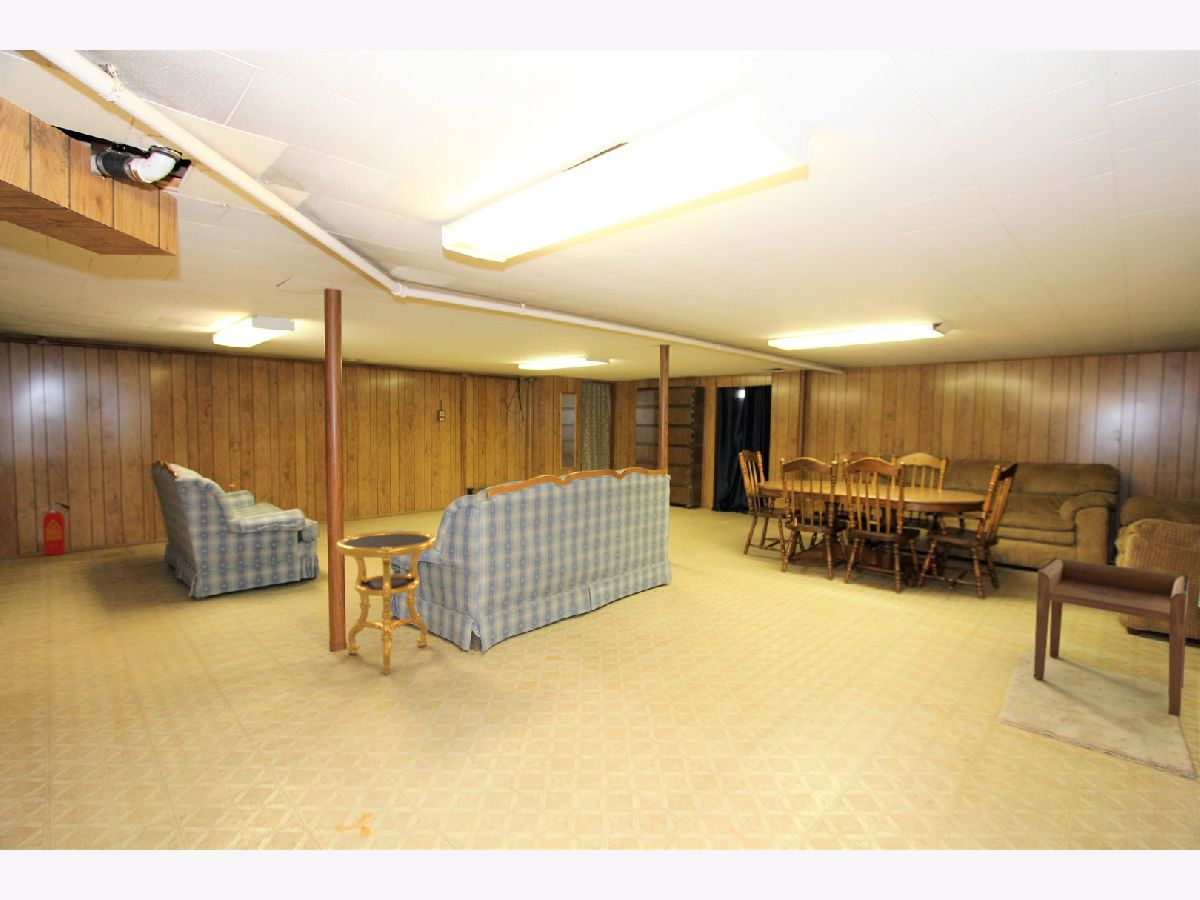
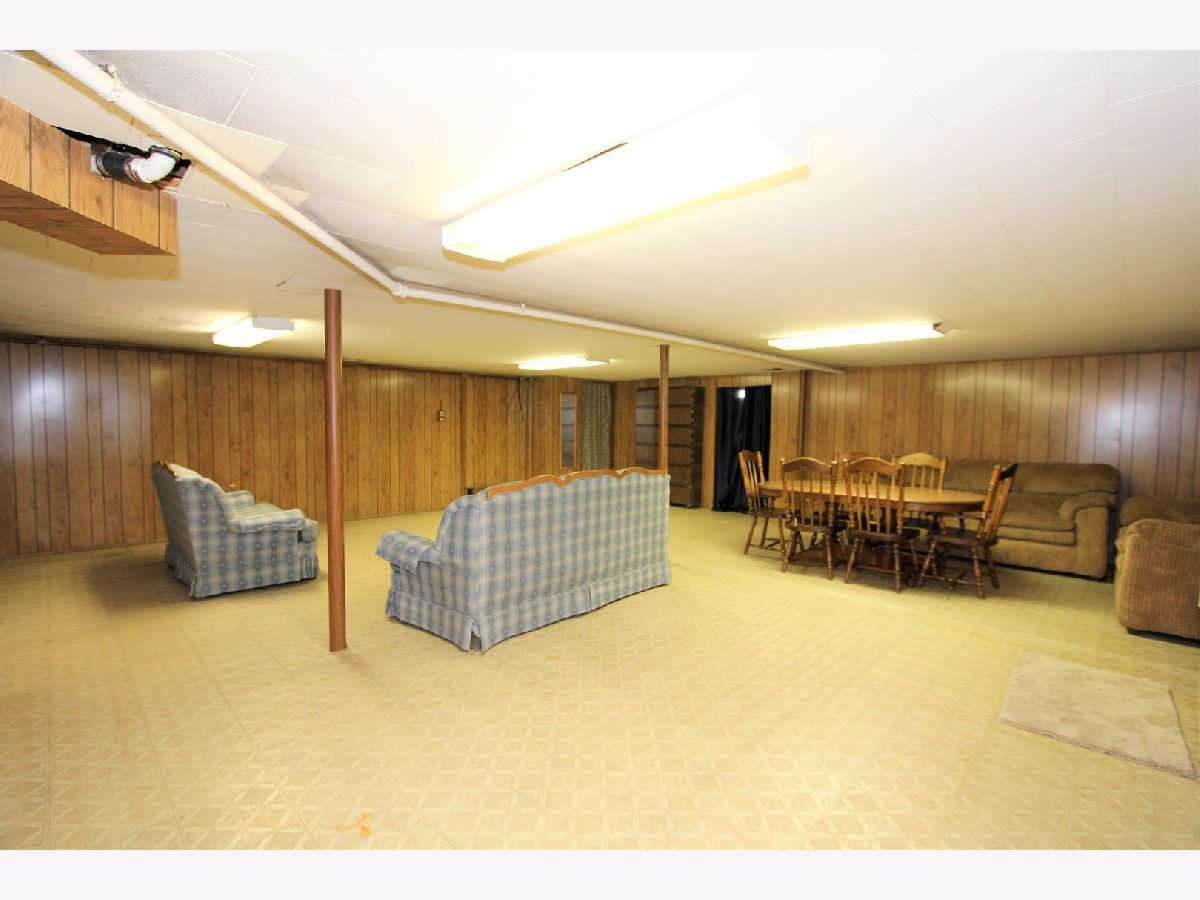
- side table (1111, 611)
- side table (387, 597)
- fire extinguisher (55, 528)
